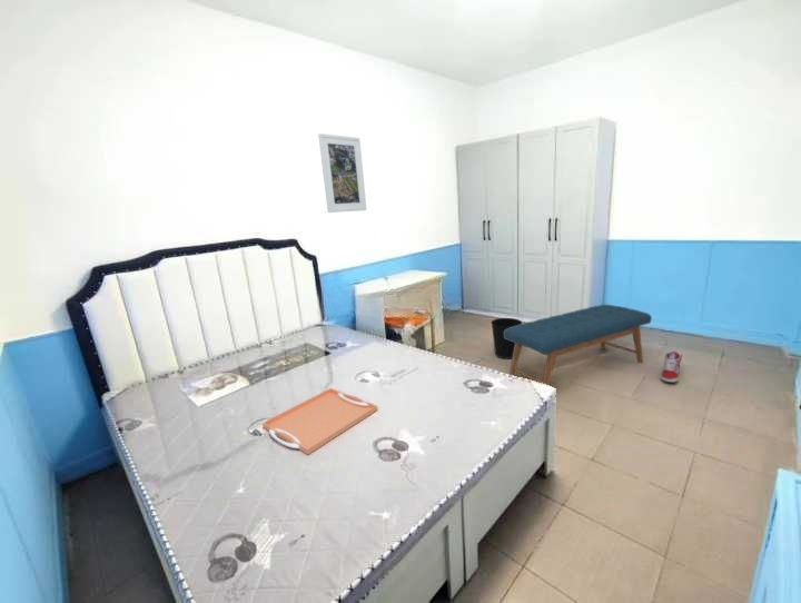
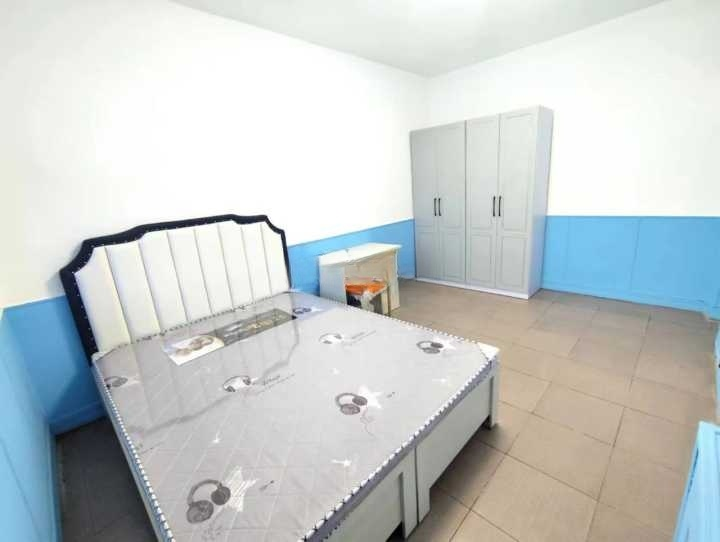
- bench (577, 344)
- sneaker (671, 365)
- serving tray (320, 416)
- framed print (344, 174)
- wastebasket (506, 339)
